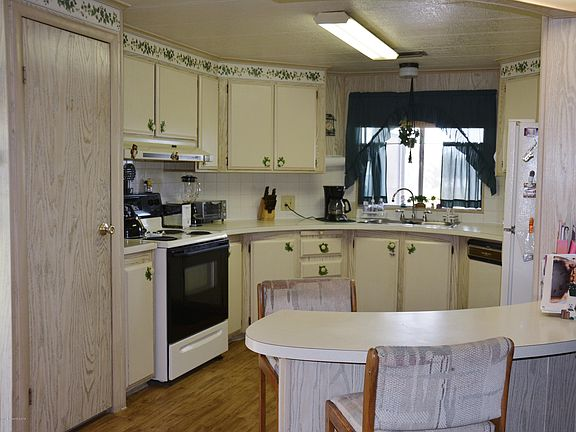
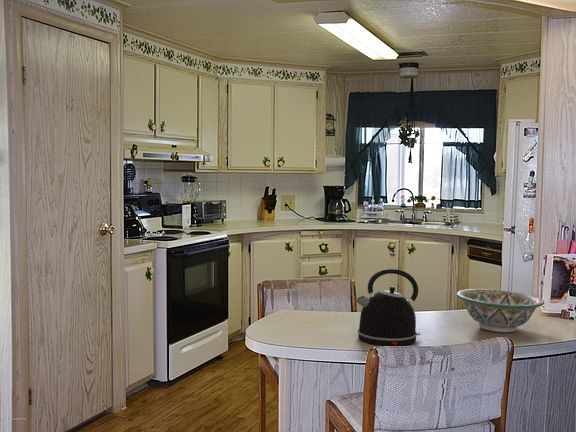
+ kettle (388, 303)
+ decorative bowl (499, 312)
